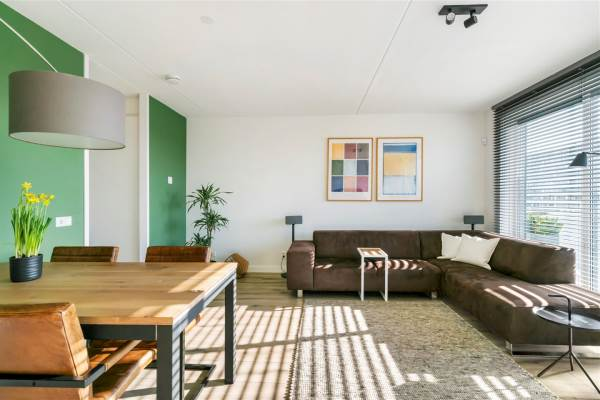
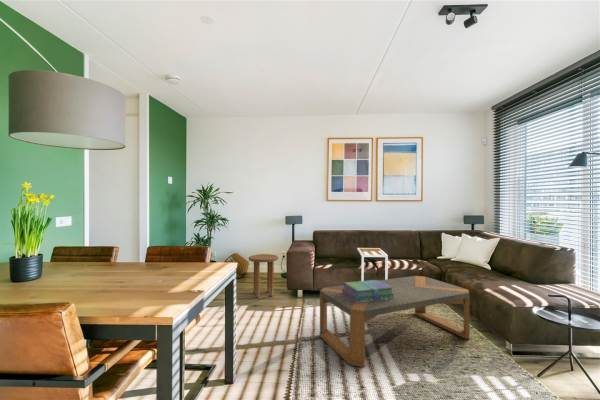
+ stack of books (367, 289)
+ side table (267, 275)
+ coffee table (394, 311)
